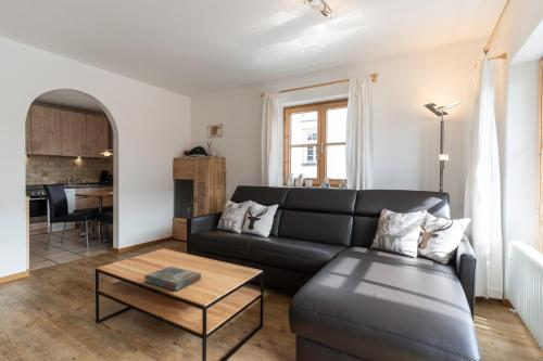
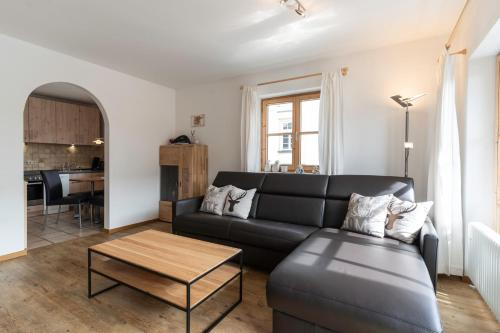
- board game (173, 276)
